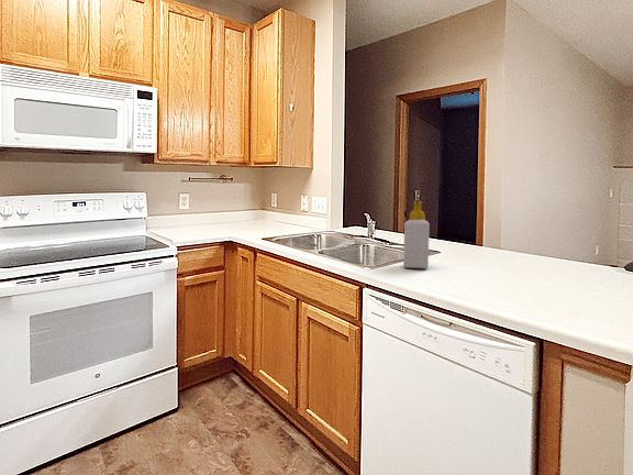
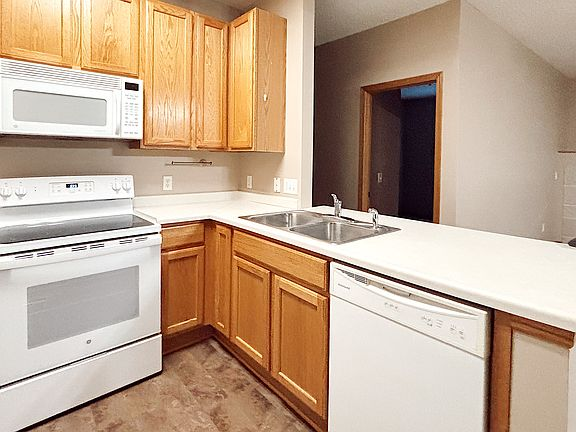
- soap bottle (417, 234)
